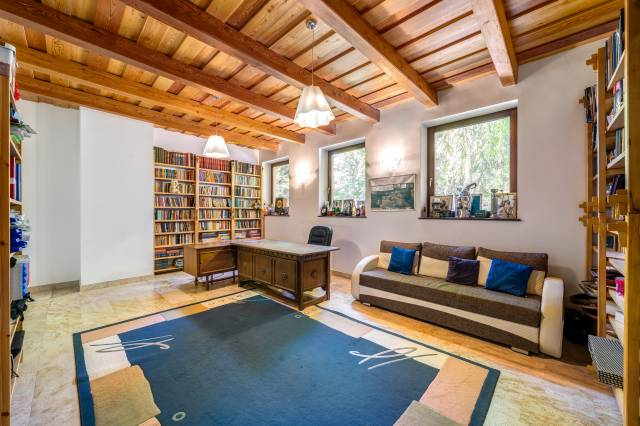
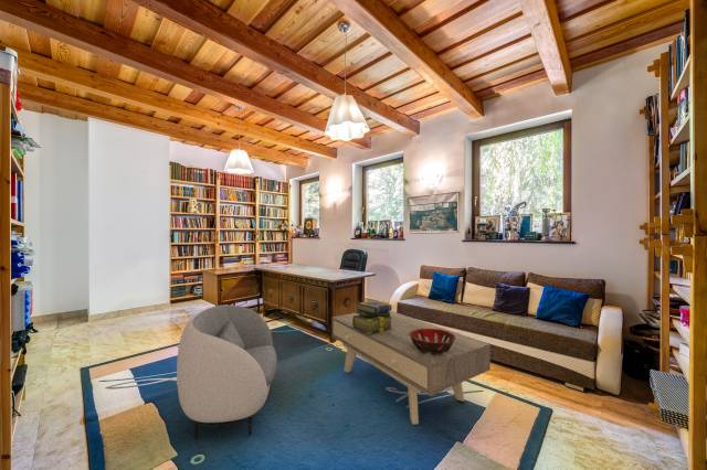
+ coffee table (398, 356)
+ stack of books (372, 314)
+ armchair (232, 361)
+ decorative bowl (431, 341)
